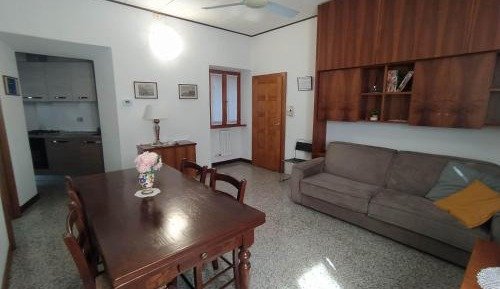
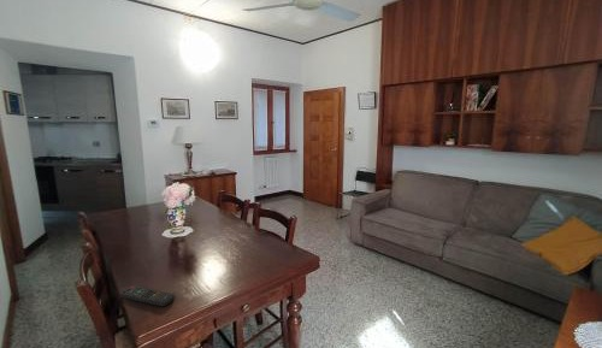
+ remote control (147, 295)
